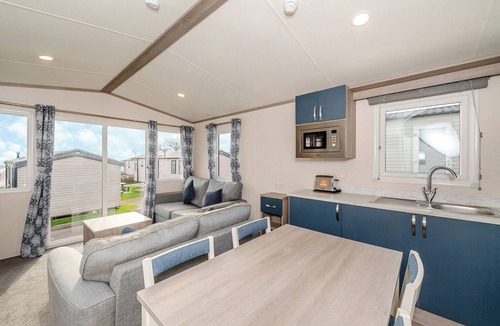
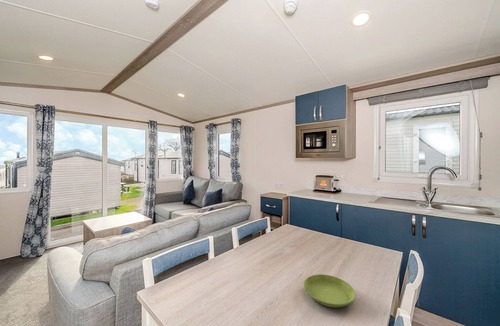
+ saucer (328, 291)
